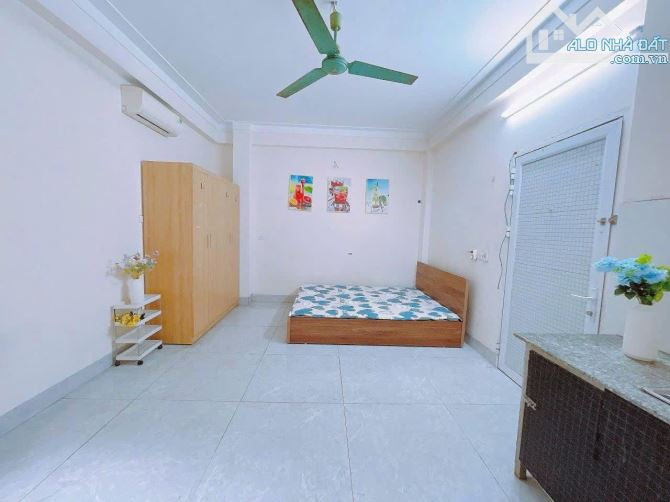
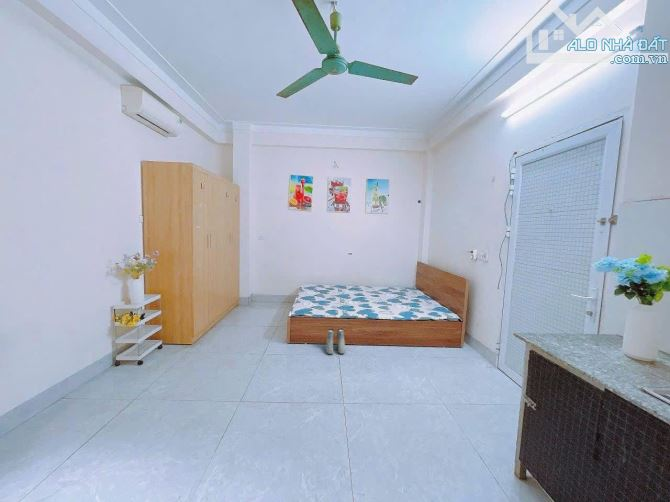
+ boots (338, 340)
